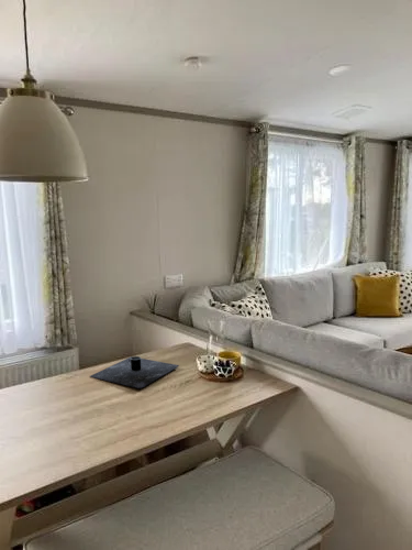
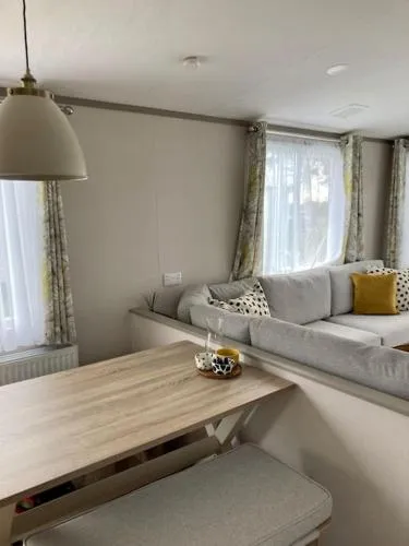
- placemat (135, 365)
